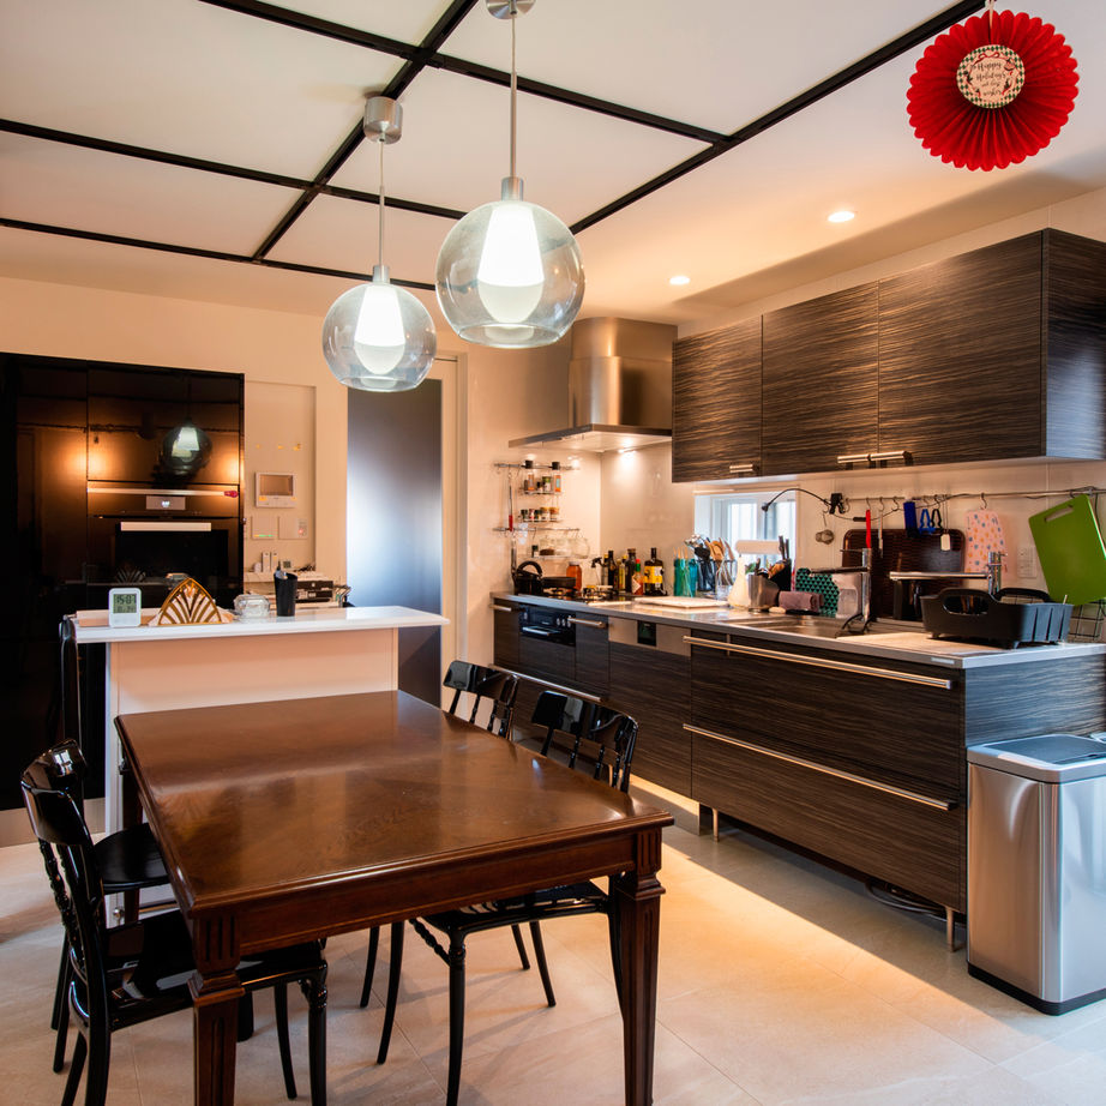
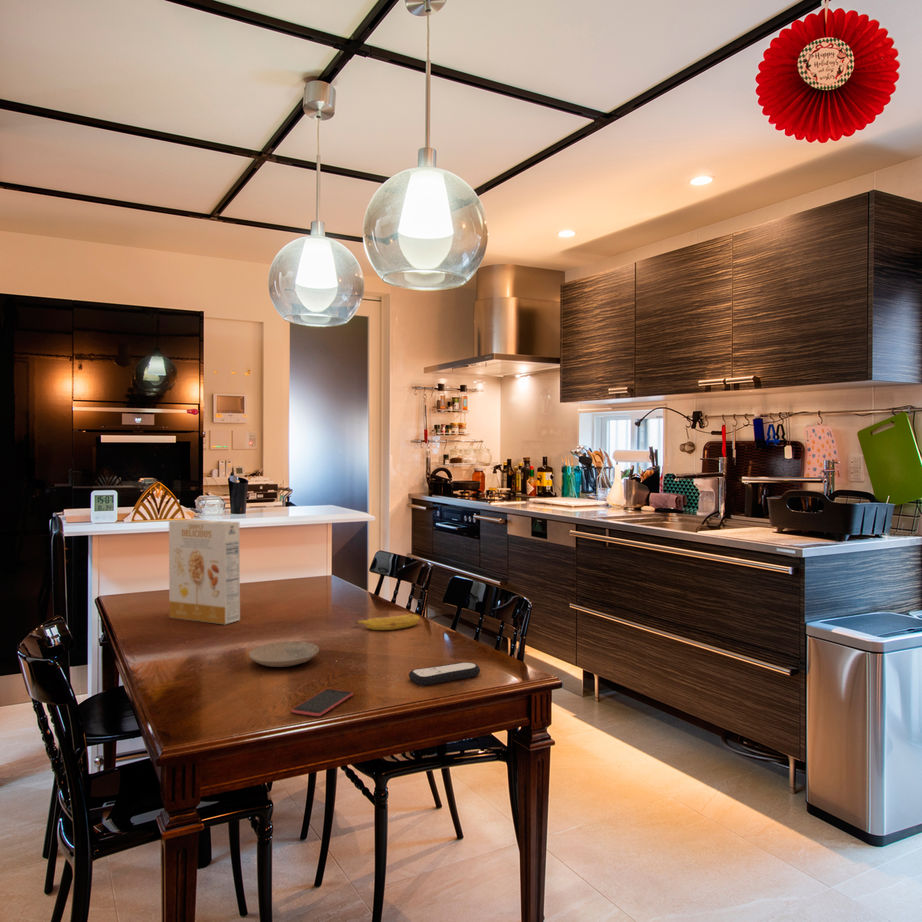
+ cereal box (204, 570)
+ smartphone (323, 701)
+ remote control (445, 672)
+ plate (284, 656)
+ fruit (388, 620)
